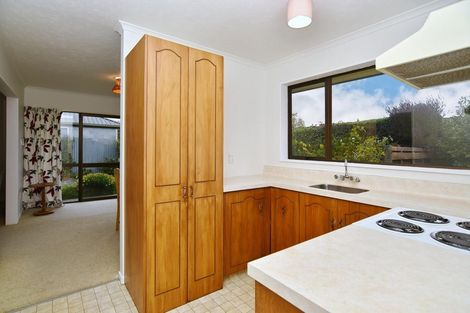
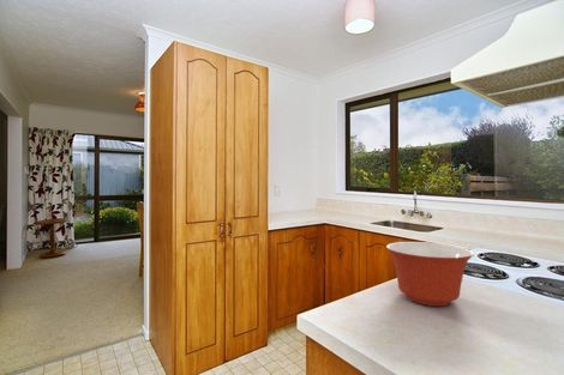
+ mixing bowl (427, 273)
